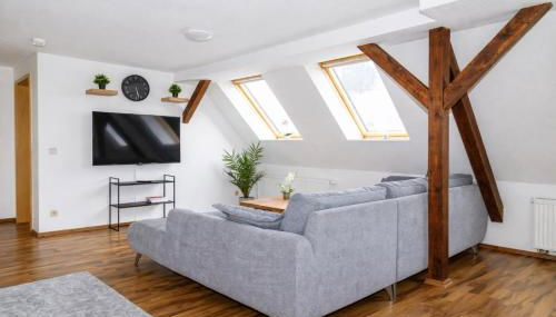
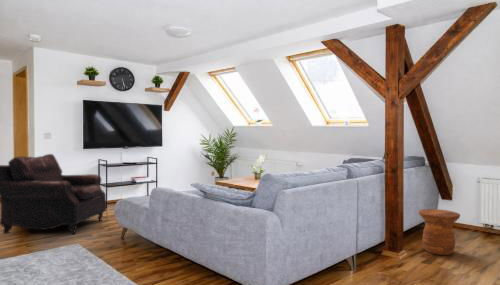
+ side table (438, 232)
+ leather (57, 190)
